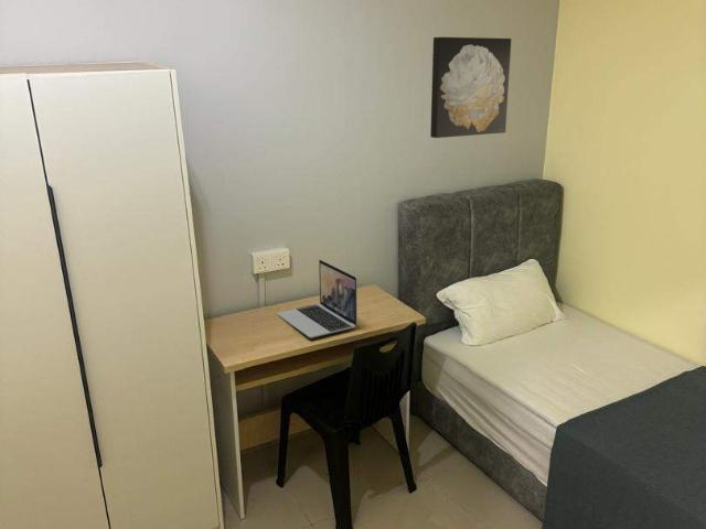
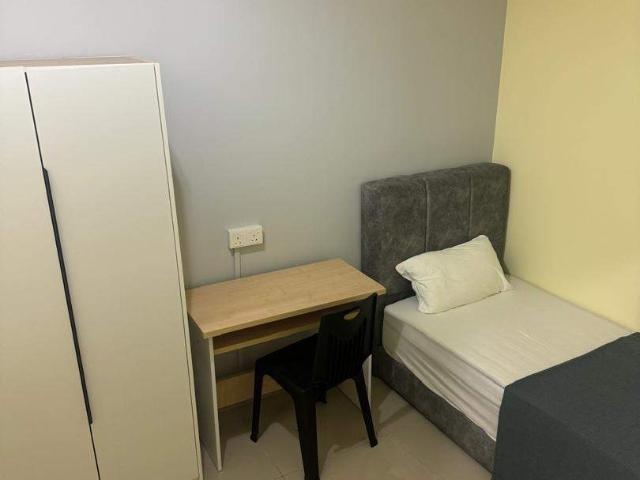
- laptop (320, 296)
- wall art (470, 87)
